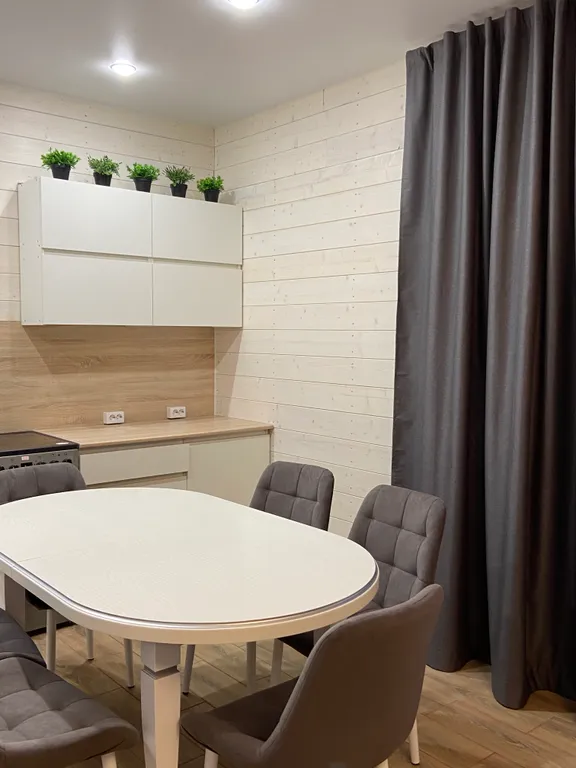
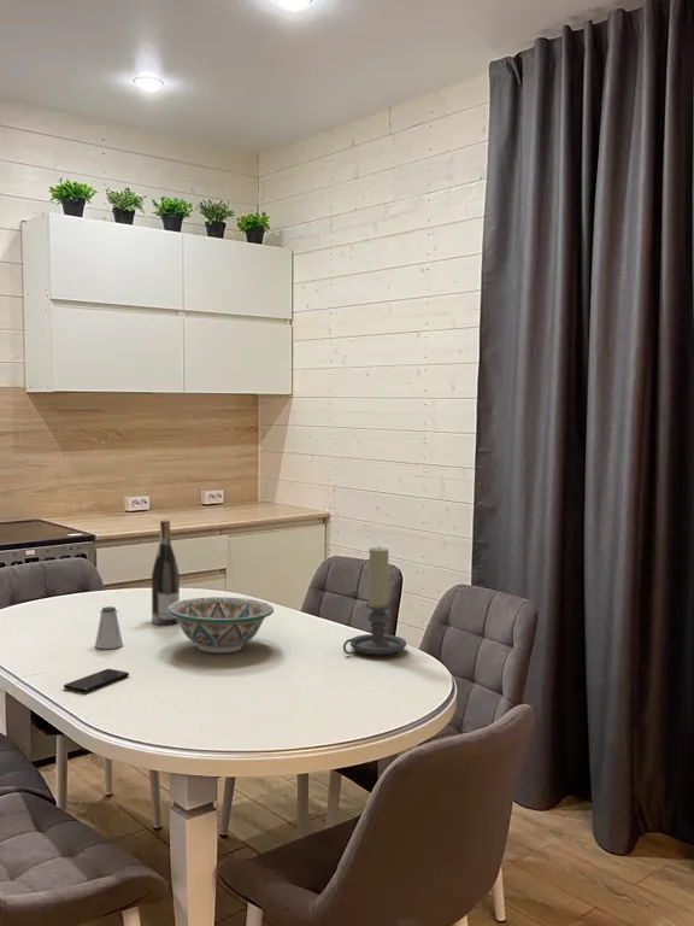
+ smartphone (96, 680)
+ wine bottle (165, 570)
+ saltshaker (108, 626)
+ candle holder (374, 599)
+ decorative bowl (220, 626)
